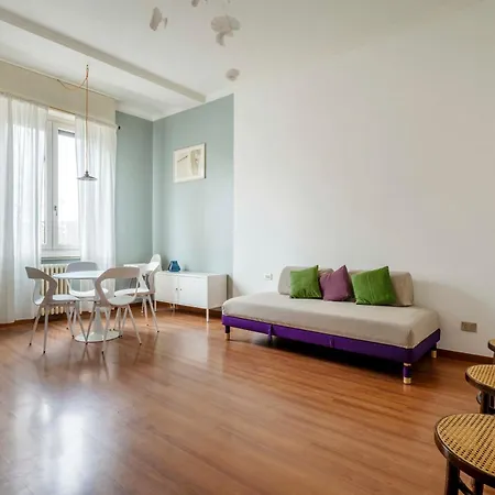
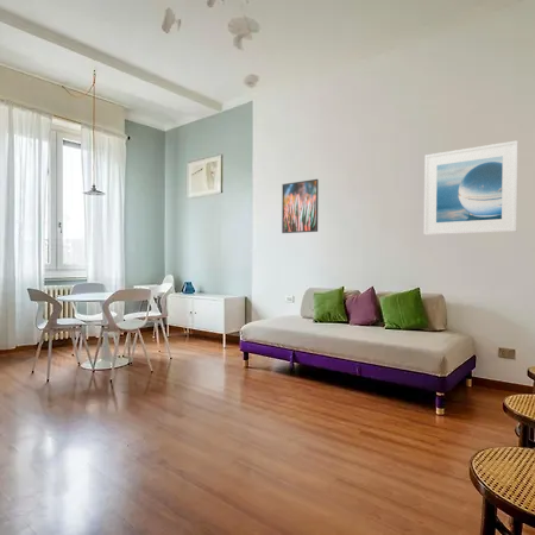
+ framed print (298, 207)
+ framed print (467, 190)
